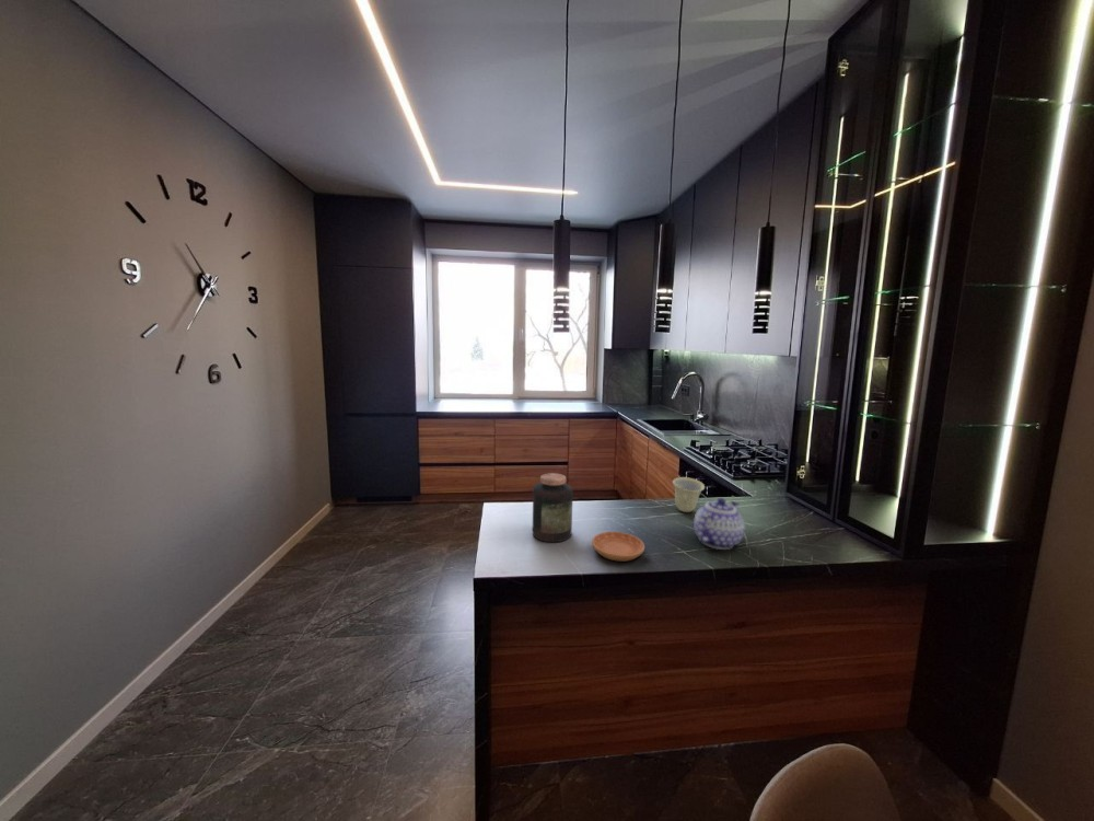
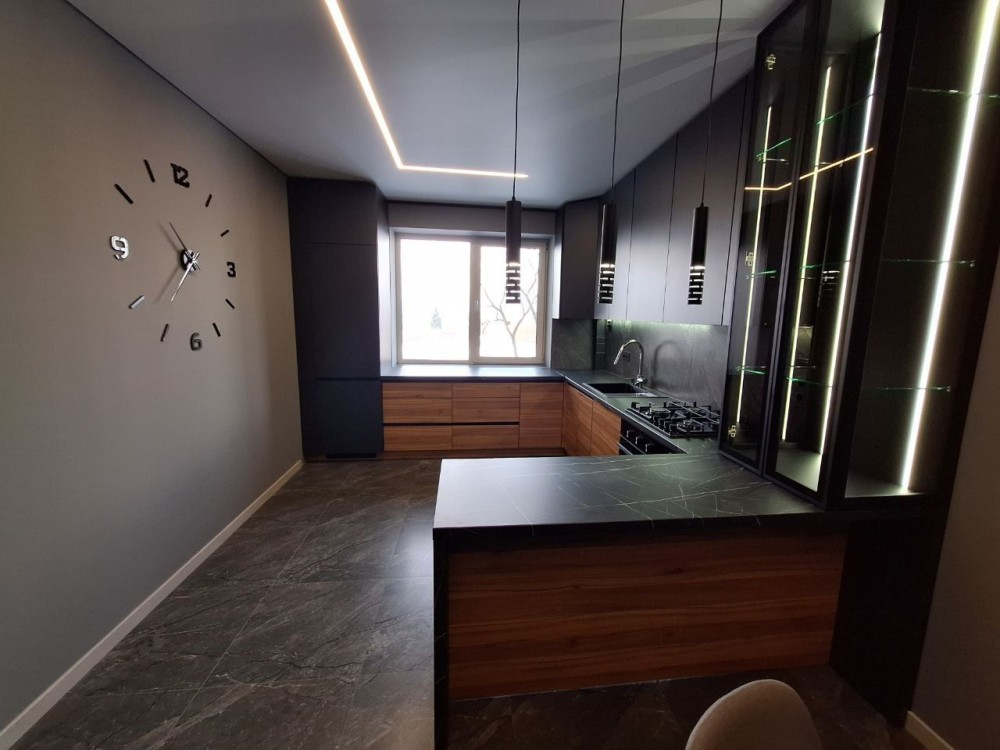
- cup (687, 496)
- teapot (719, 520)
- jar (552, 506)
- saucer (617, 546)
